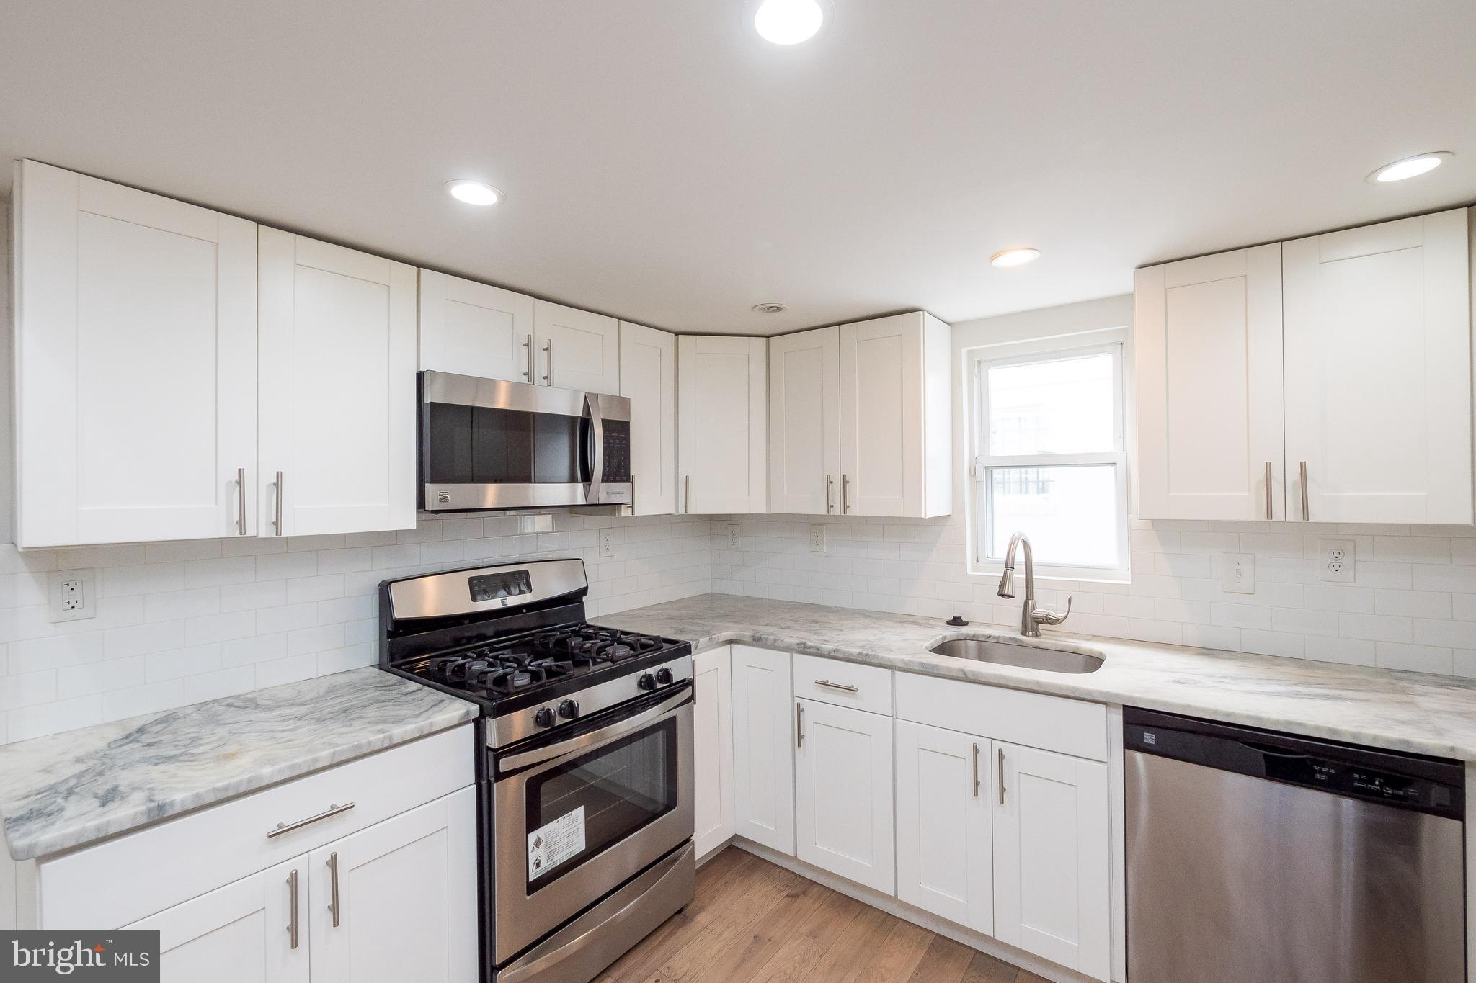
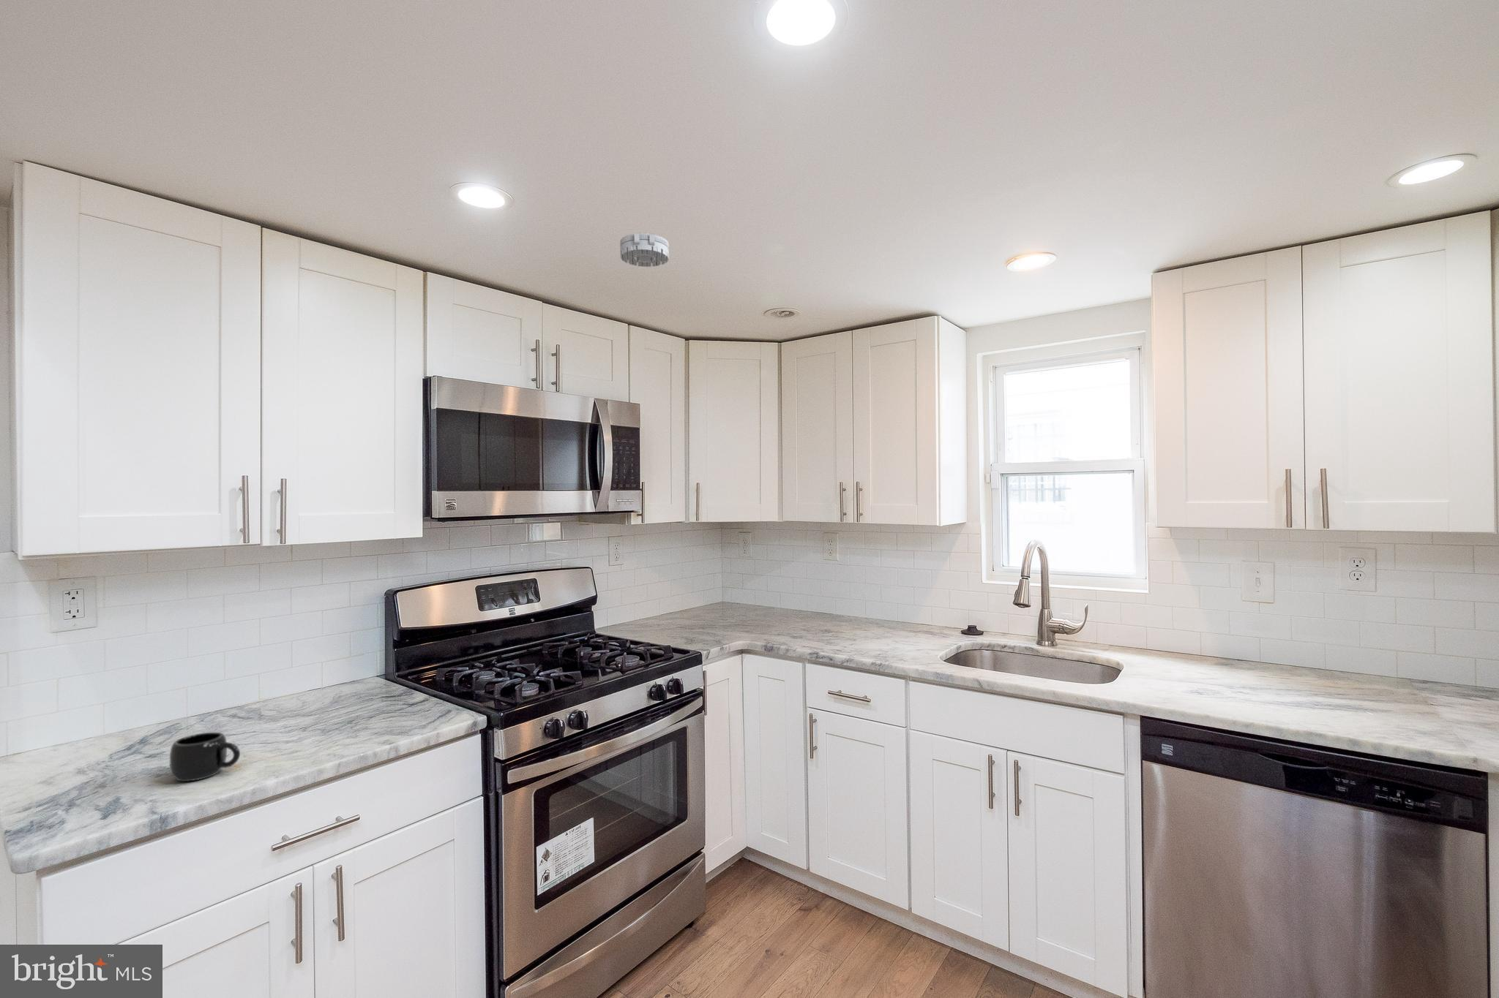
+ smoke detector (644, 250)
+ mug (202, 756)
